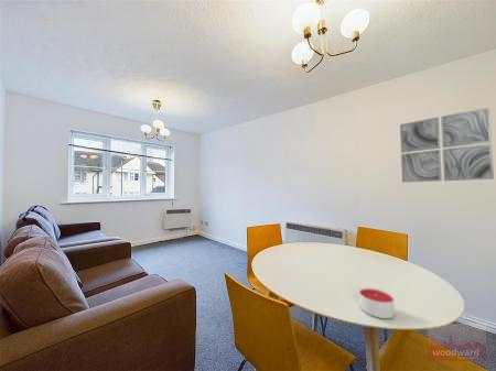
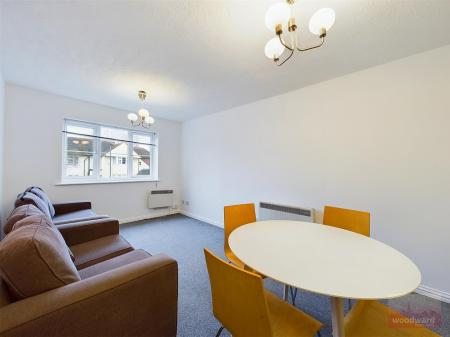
- wall art (439, 148)
- candle (376, 301)
